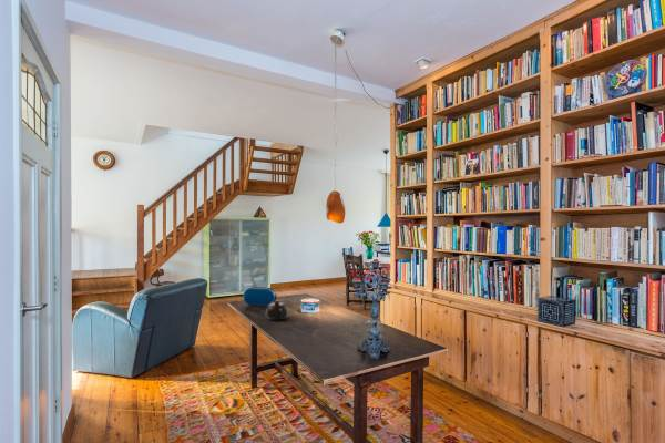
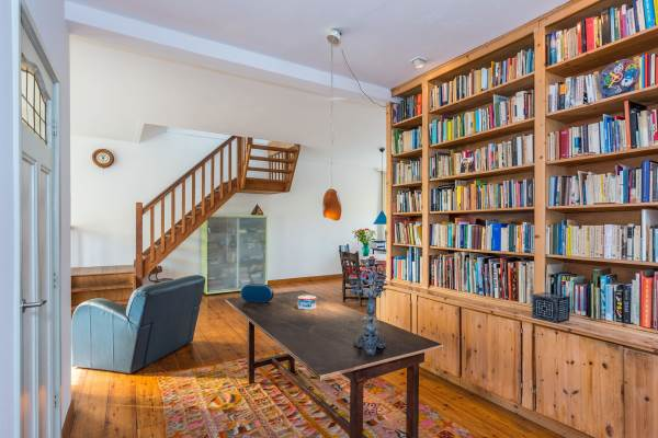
- teapot (276, 309)
